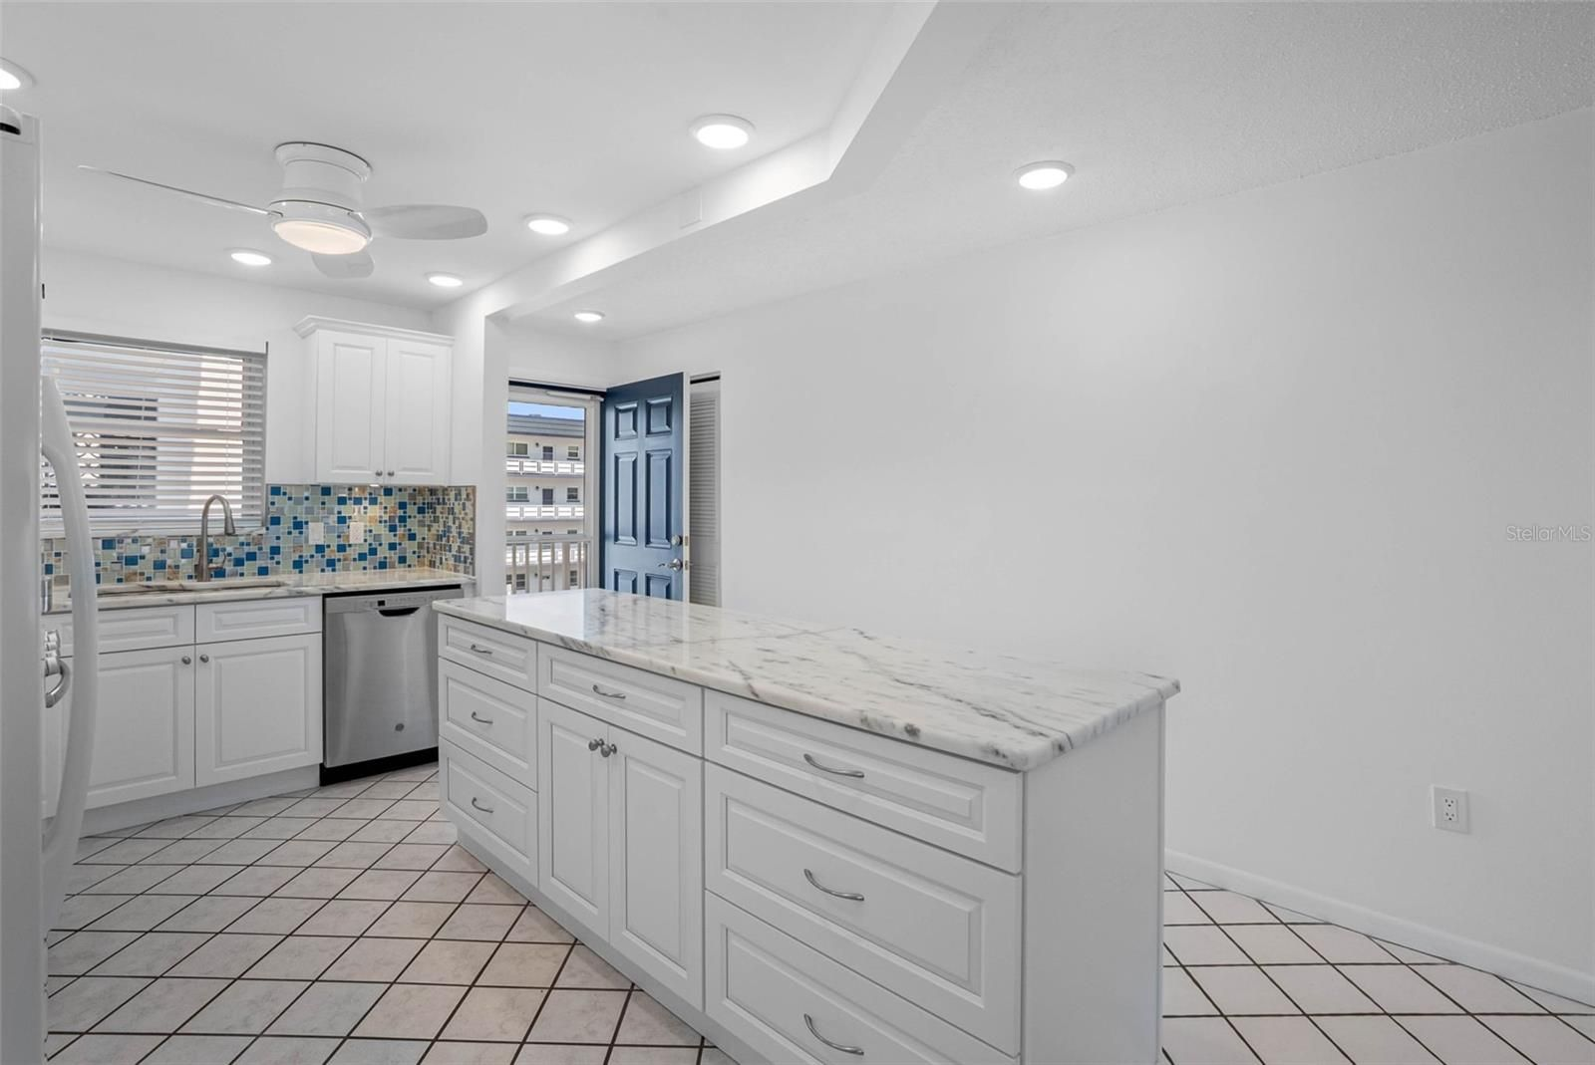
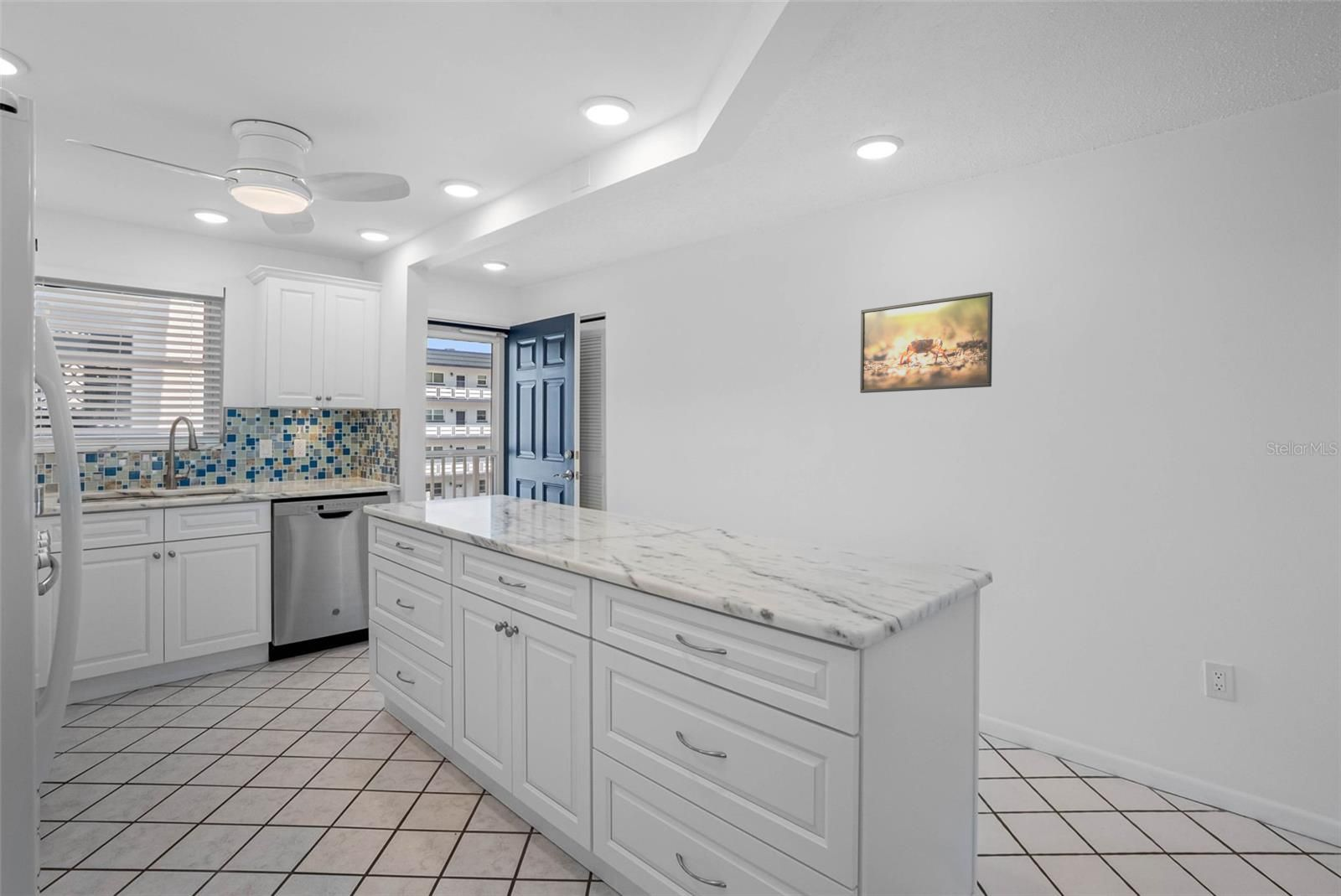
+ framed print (922, 345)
